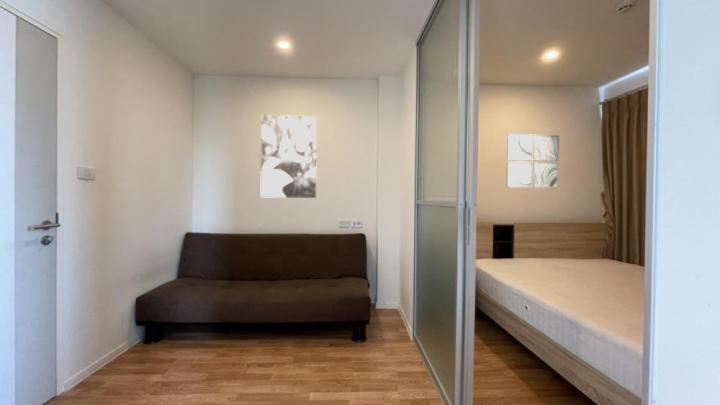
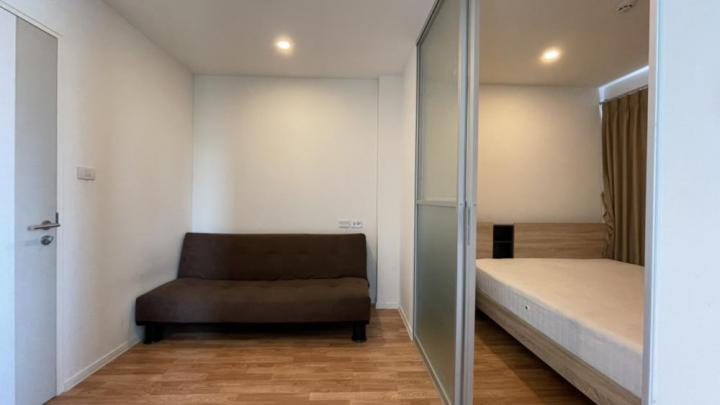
- wall art (289, 156)
- wall art (533, 160)
